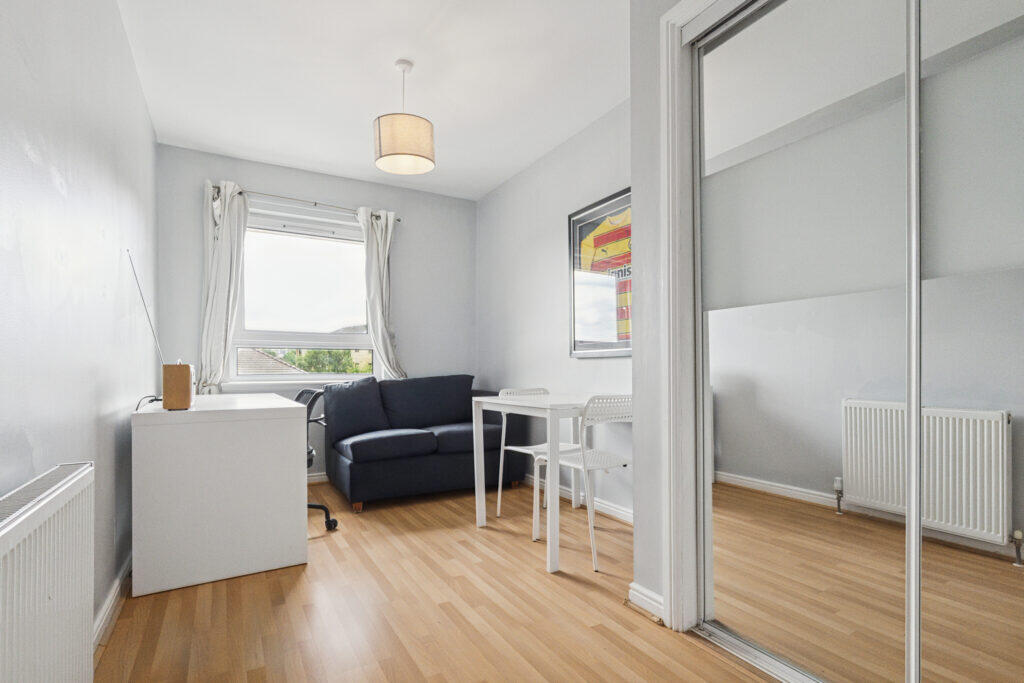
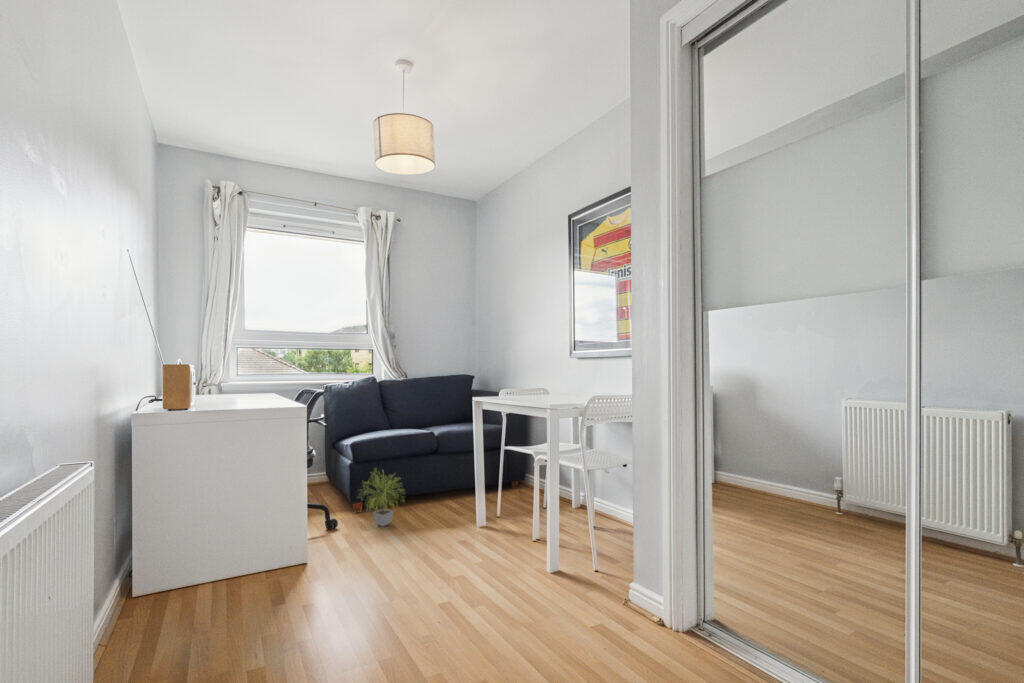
+ potted plant (383, 497)
